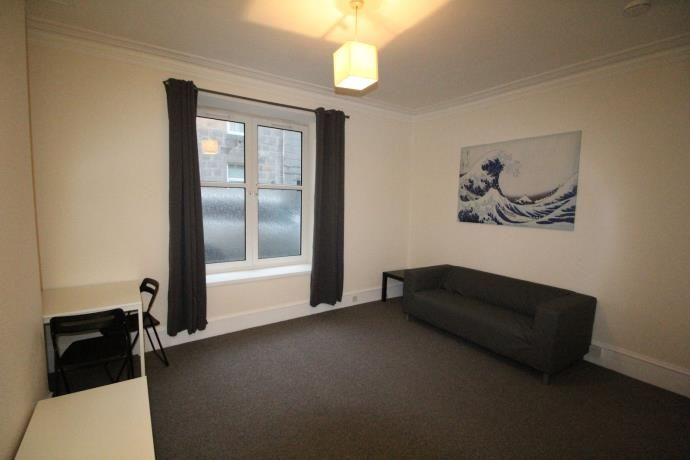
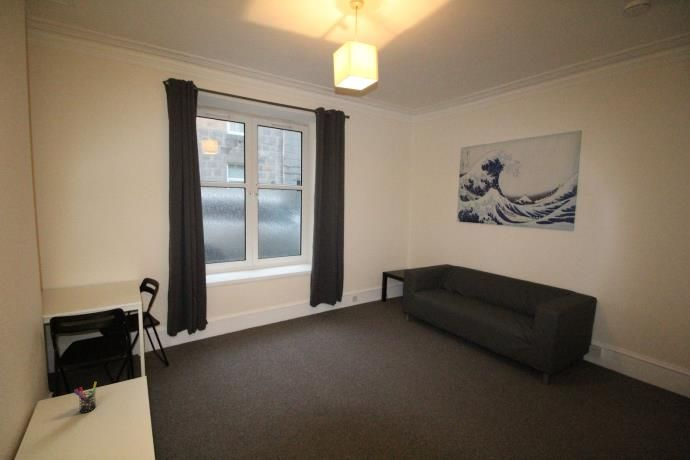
+ pen holder (88, 396)
